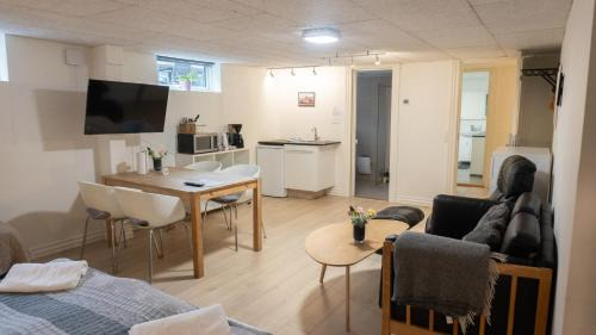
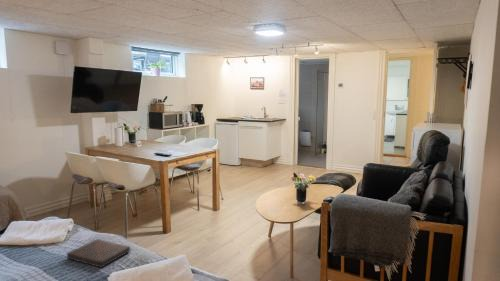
+ book (99, 252)
